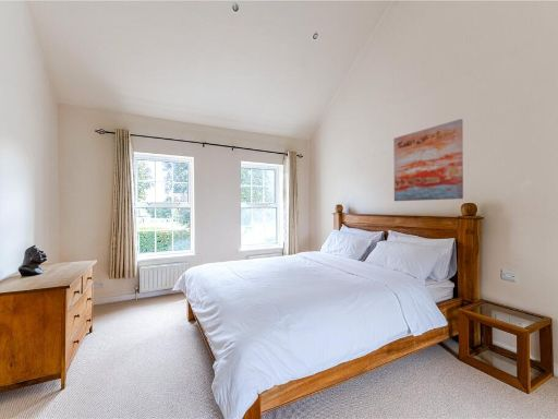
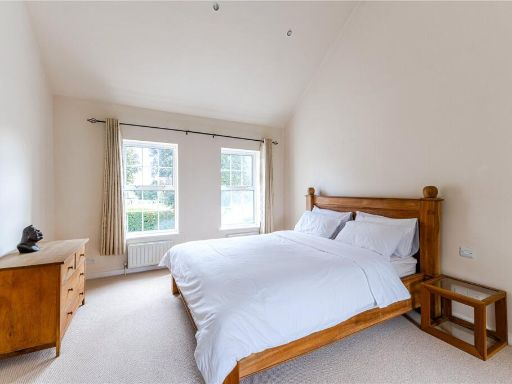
- wall art (424, 165)
